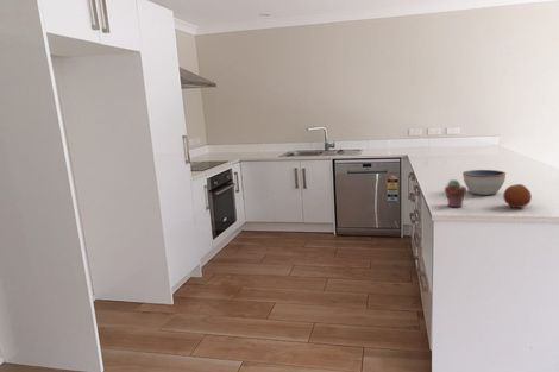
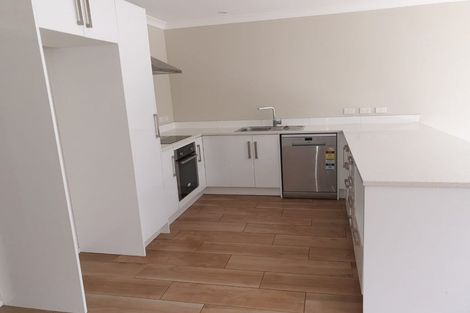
- potted succulent (454, 193)
- bowl (483, 182)
- fruit (516, 195)
